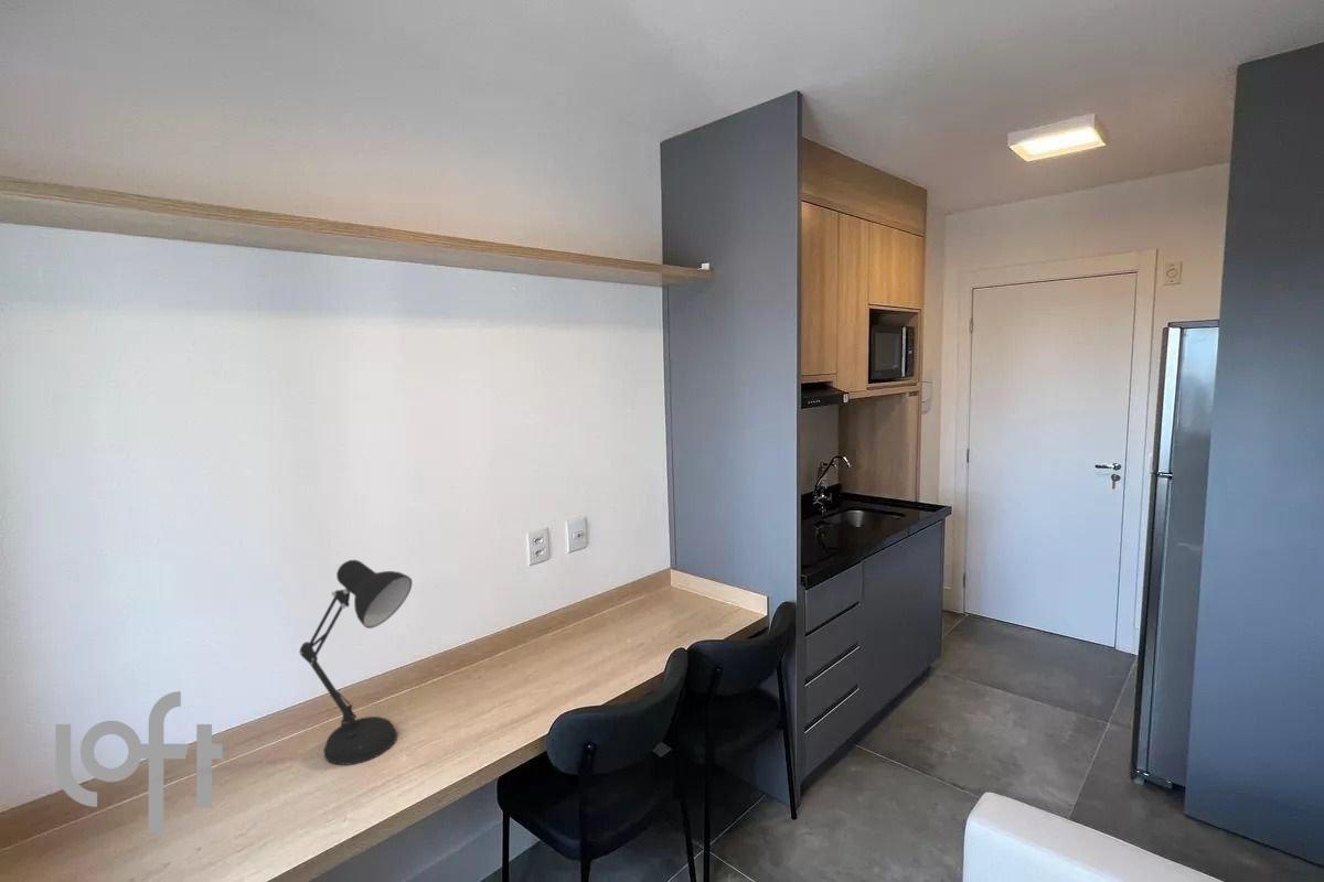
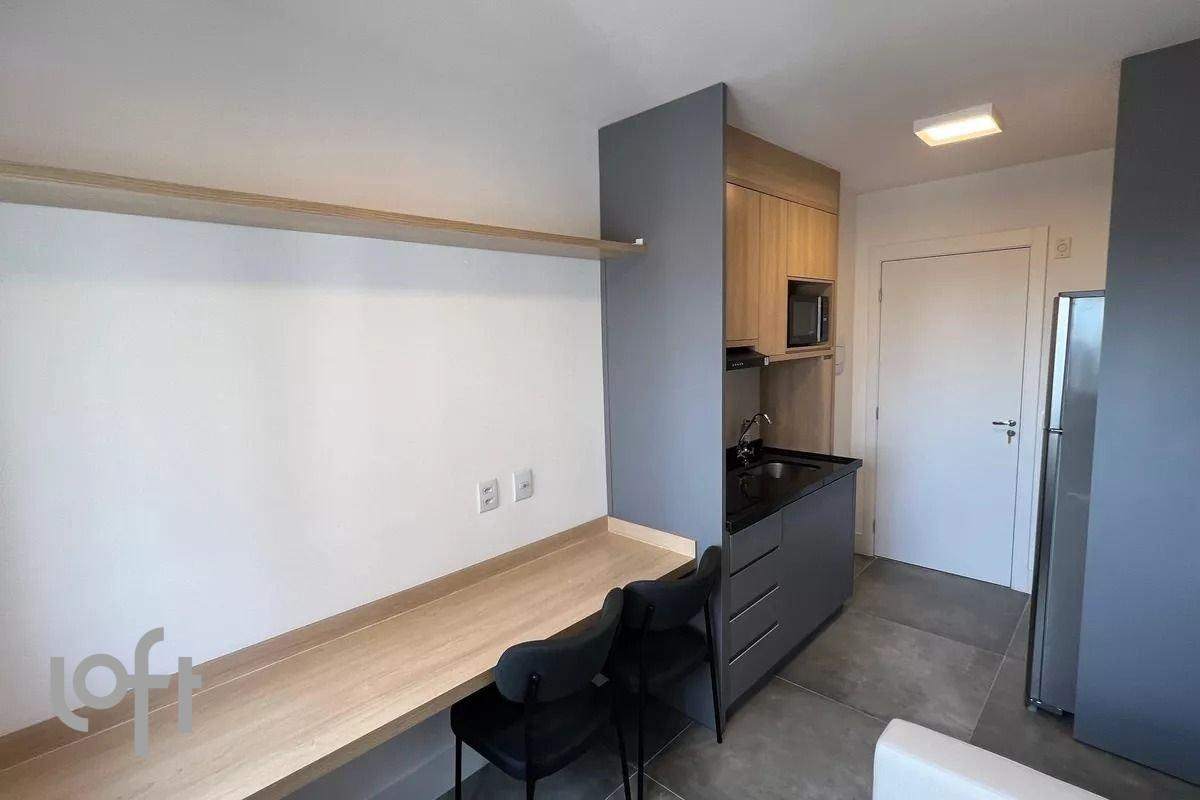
- desk lamp (366, 627)
